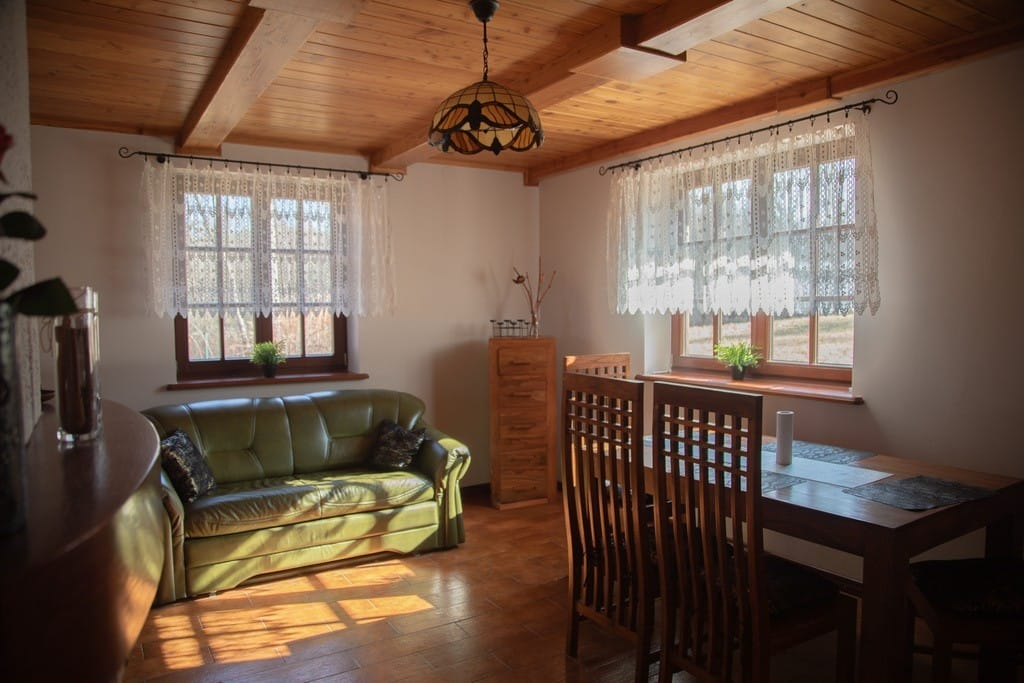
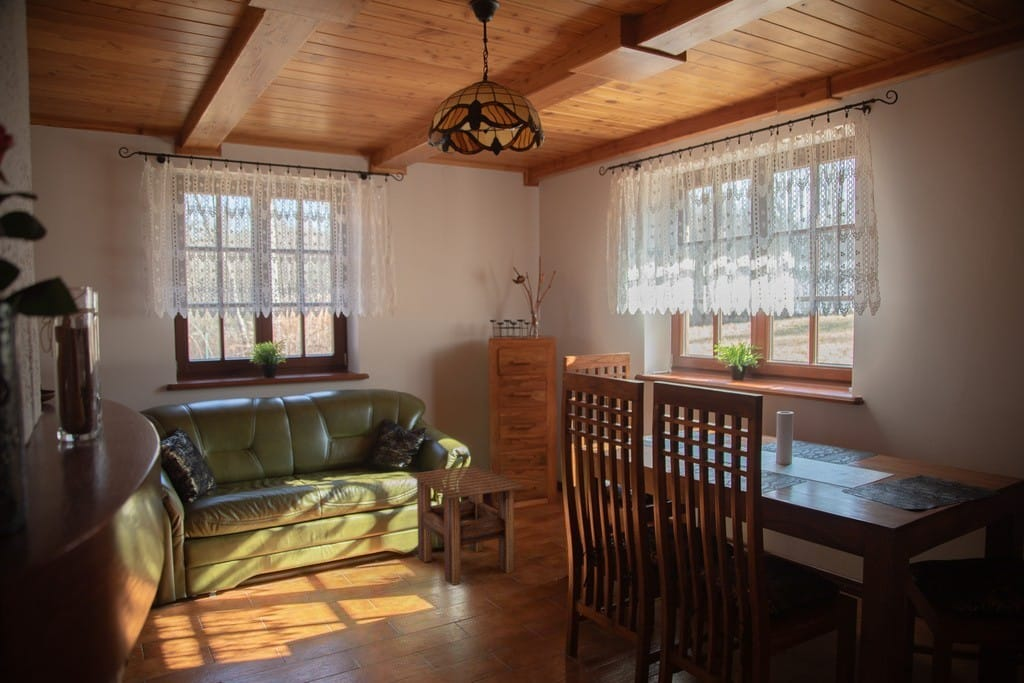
+ side table (465, 522)
